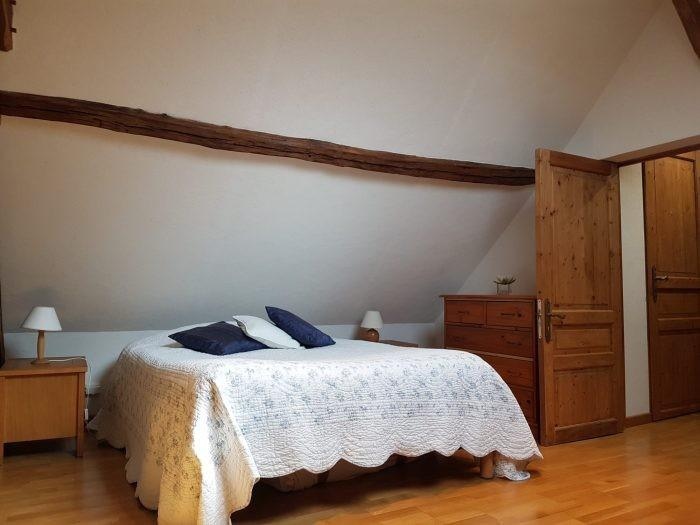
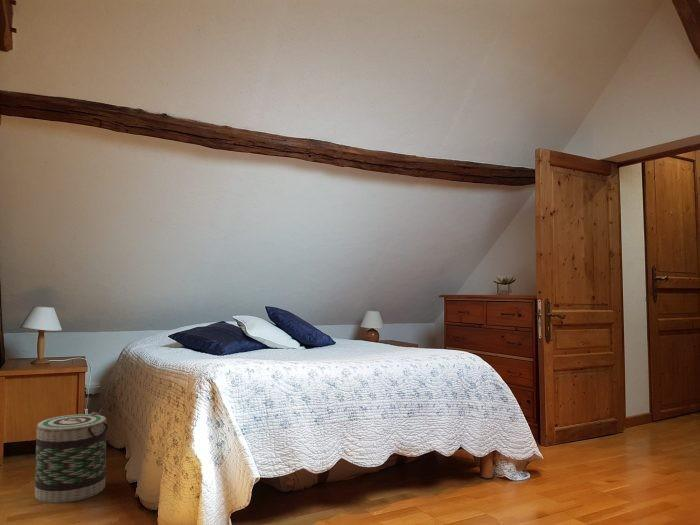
+ basket (73, 453)
